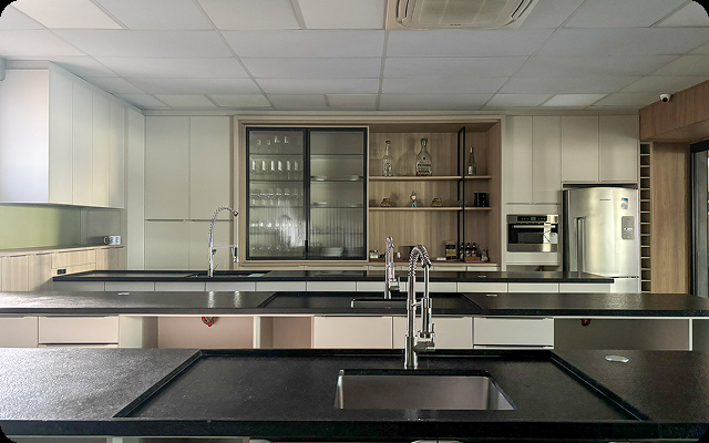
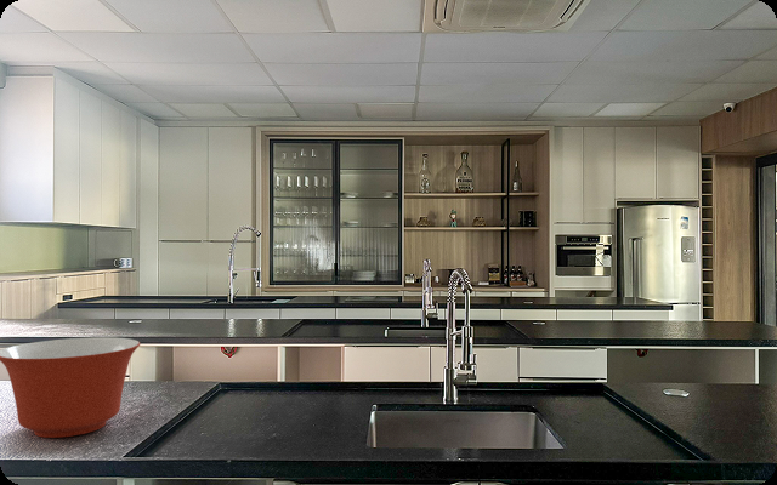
+ mixing bowl (70, 387)
